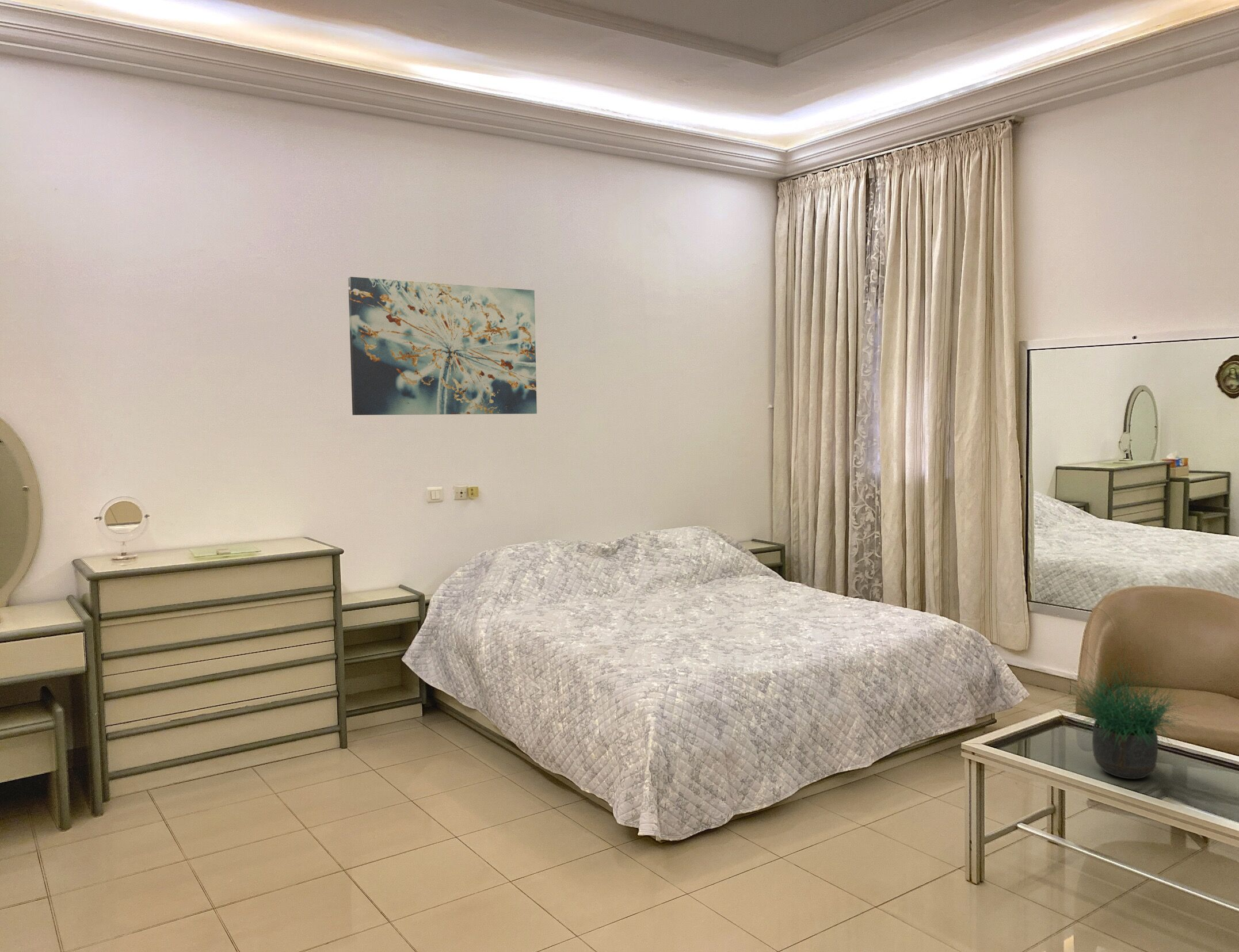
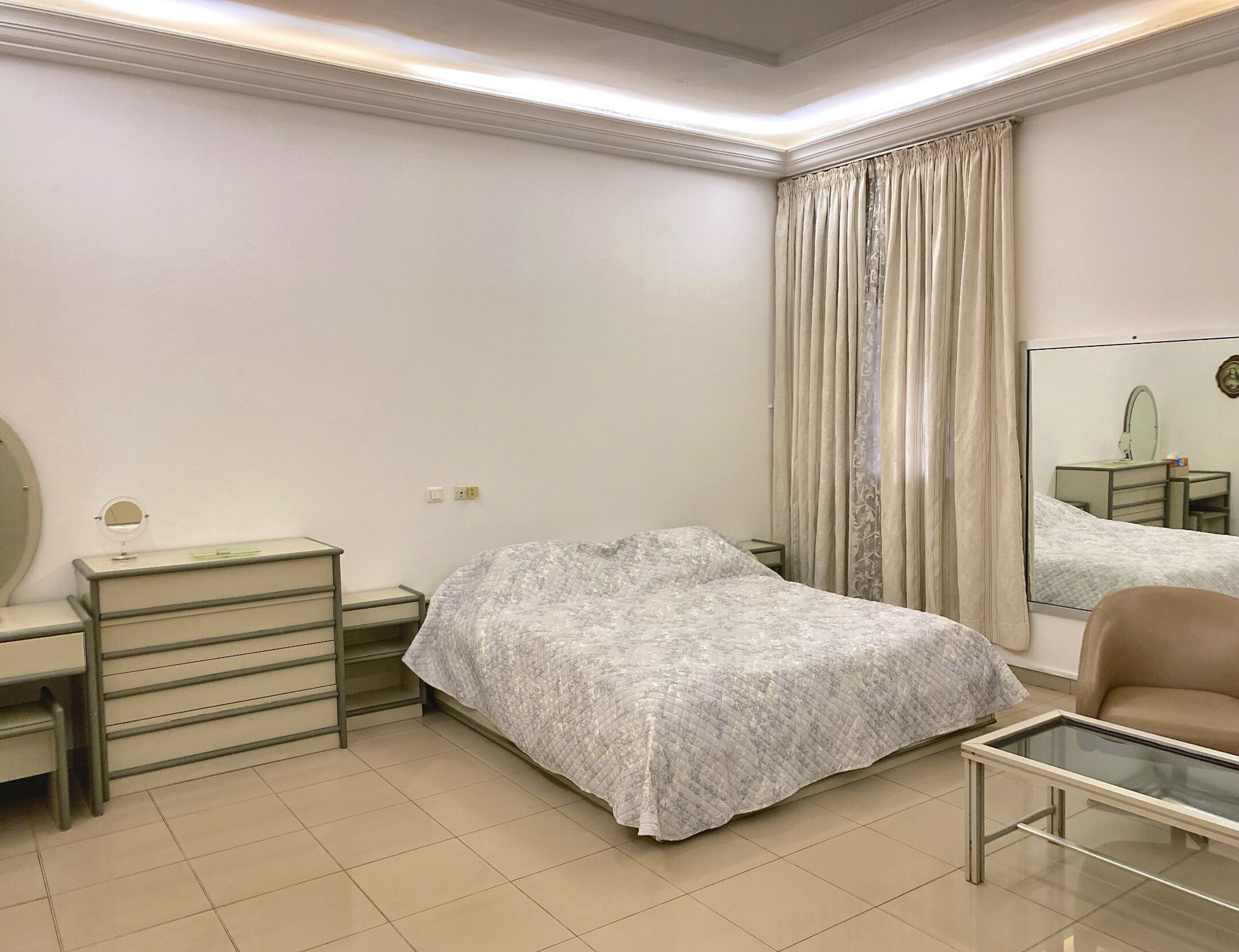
- wall art (448, 349)
- potted plant (1125, 708)
